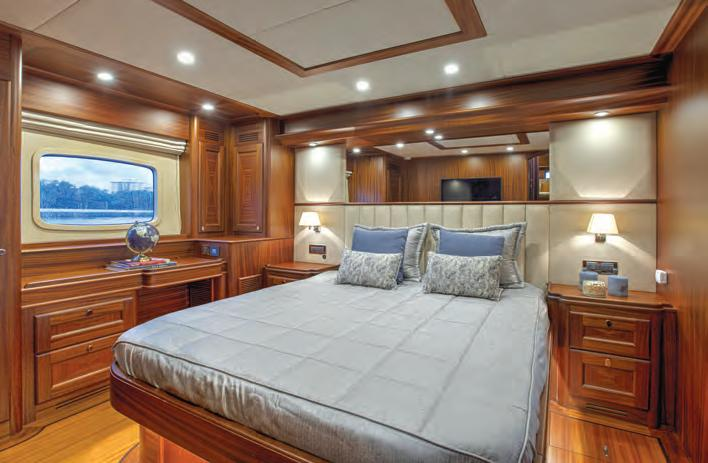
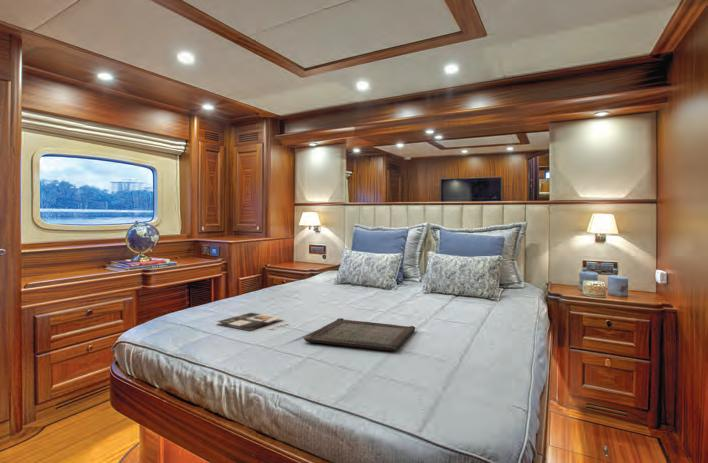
+ serving tray (362, 333)
+ magazine (256, 321)
